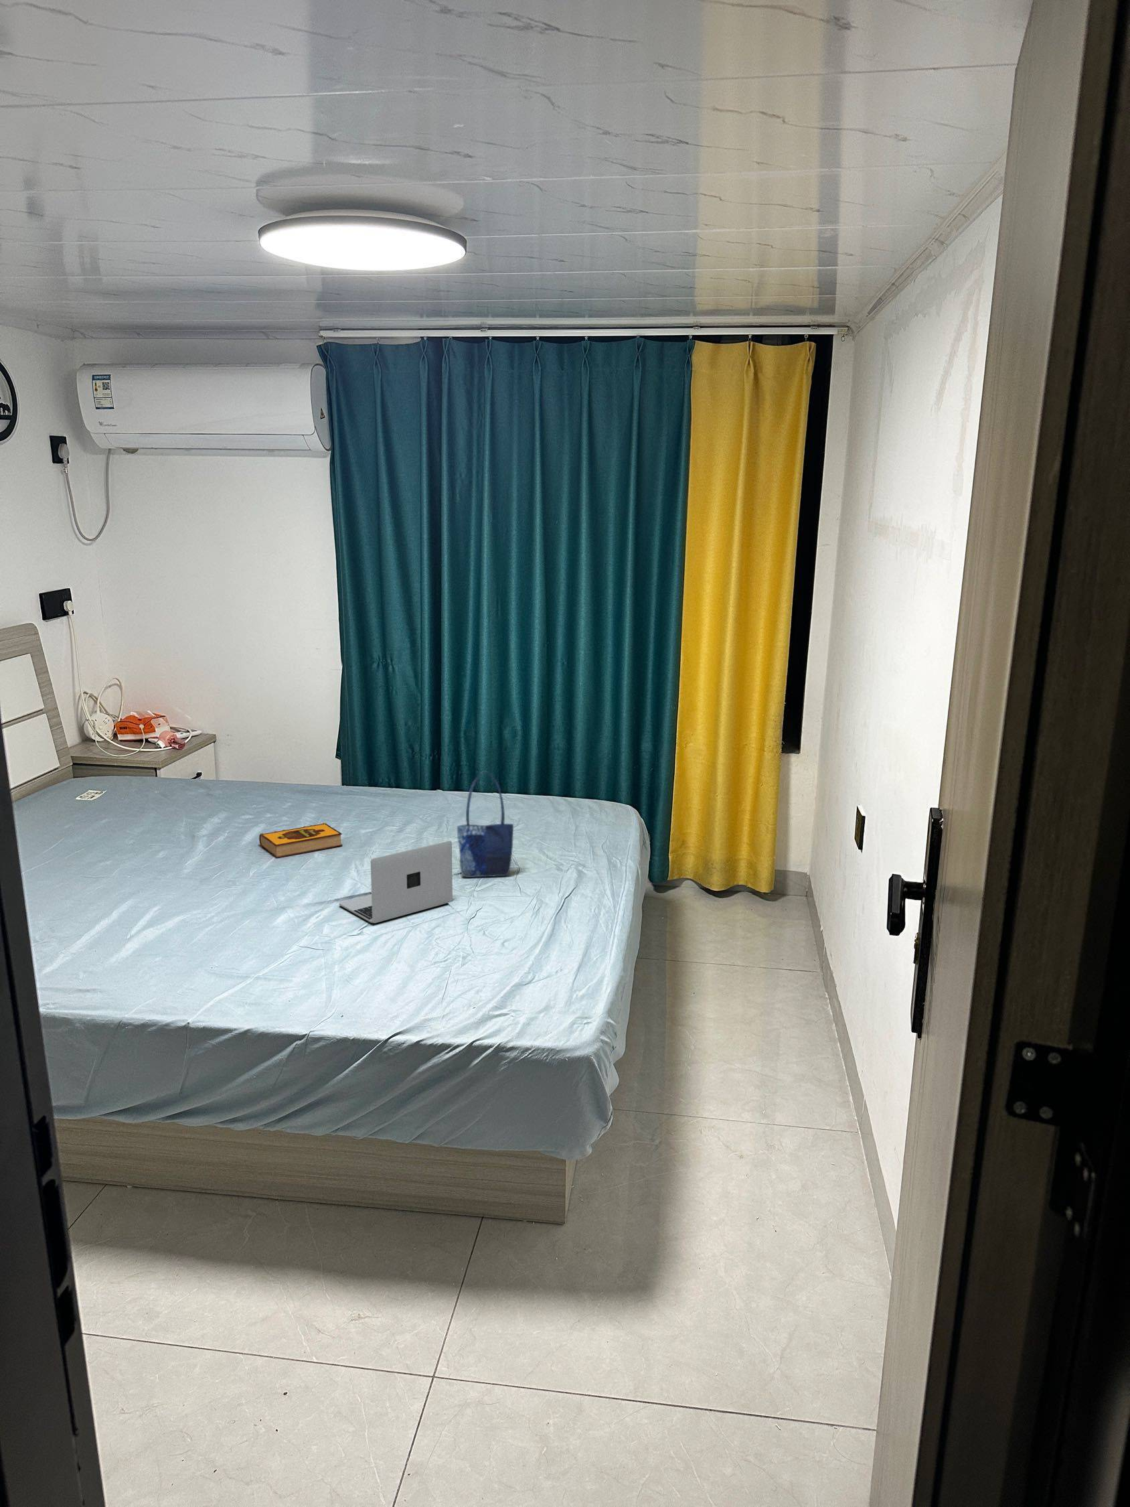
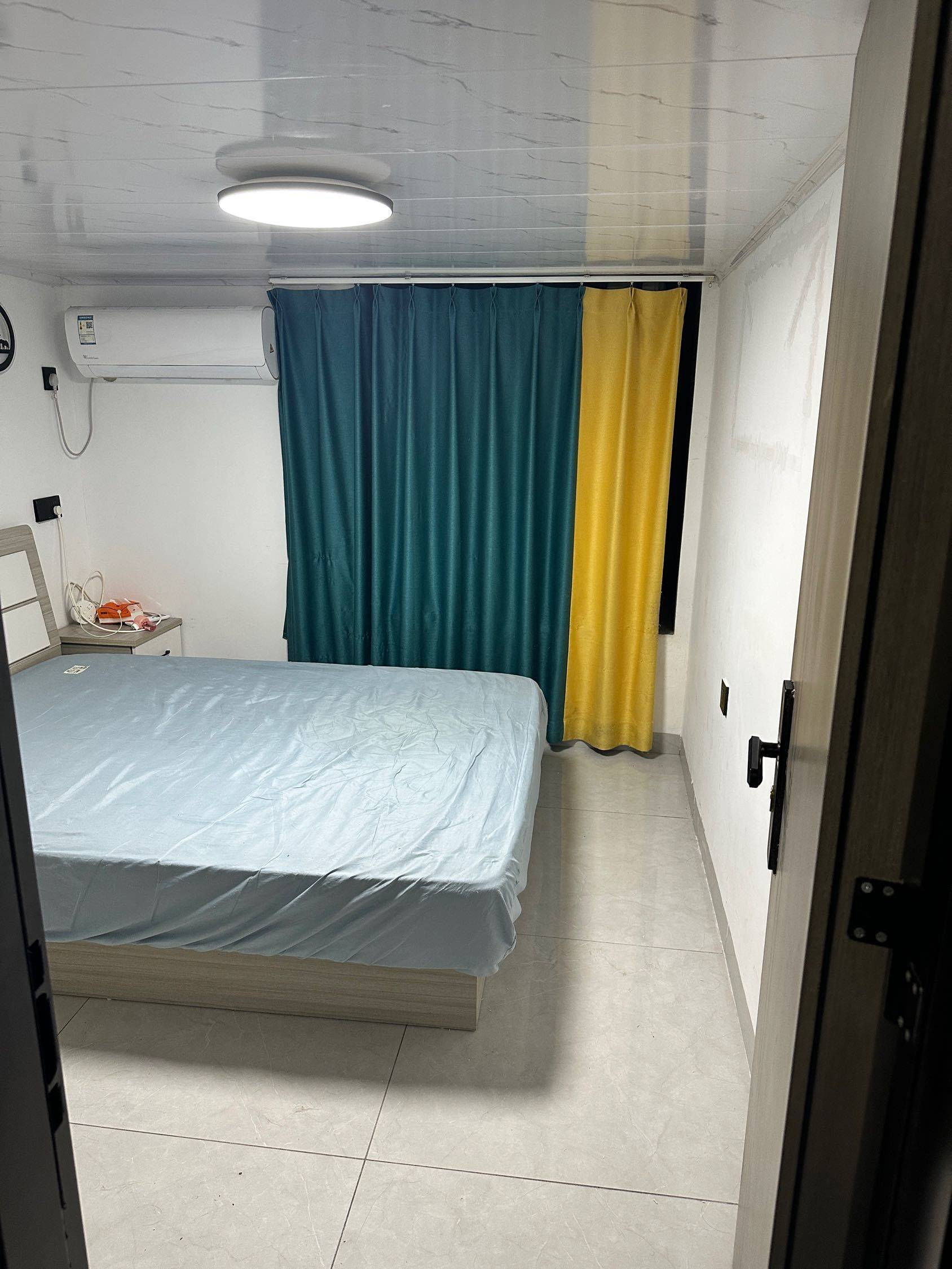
- laptop (395, 873)
- hardback book (300, 838)
- shopping bag (485, 825)
